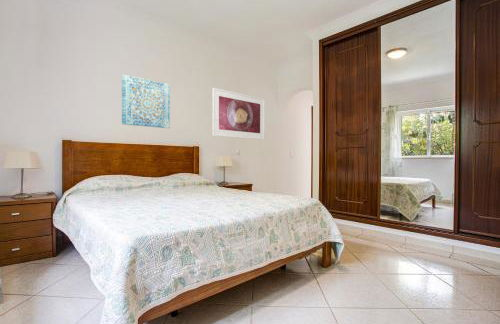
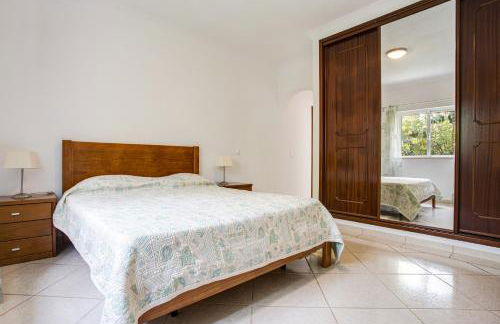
- wall art (147, 103)
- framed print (240, 115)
